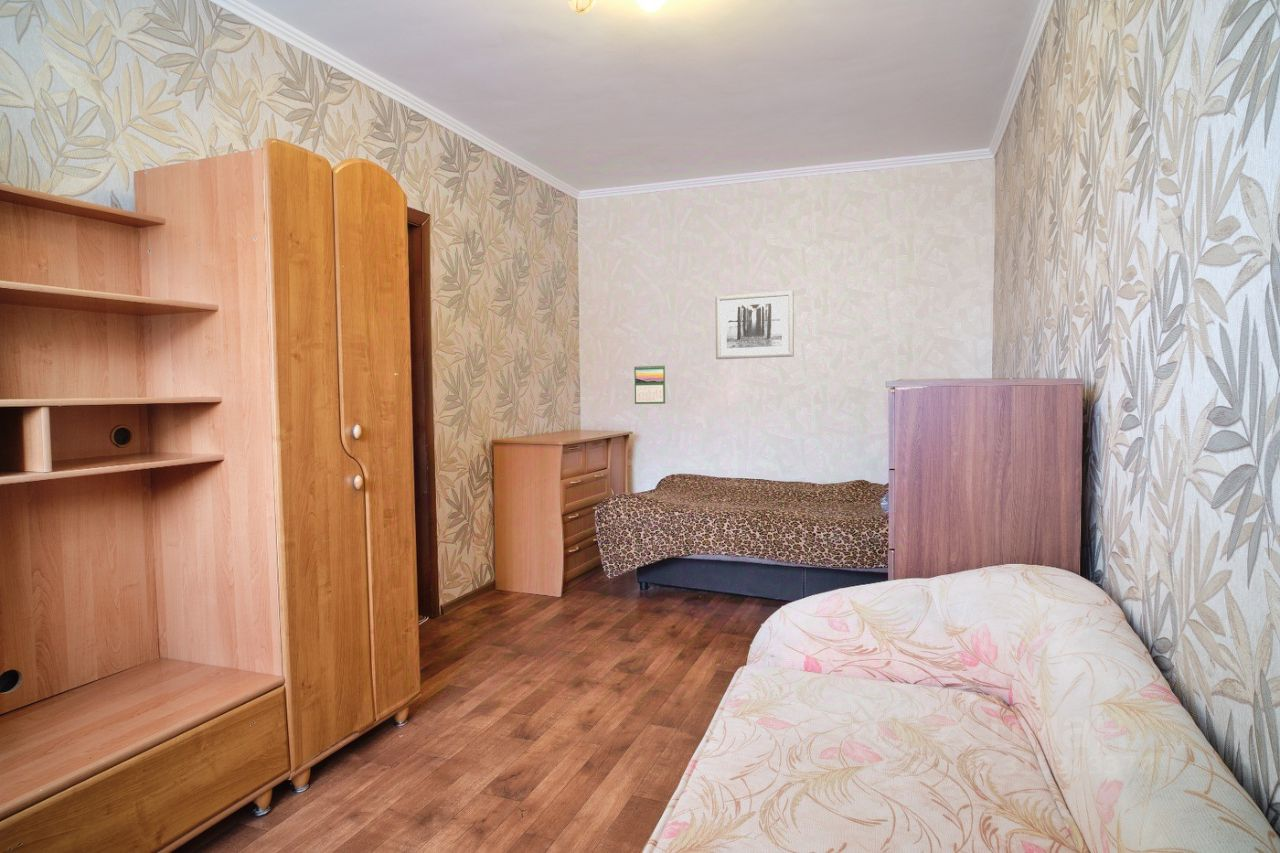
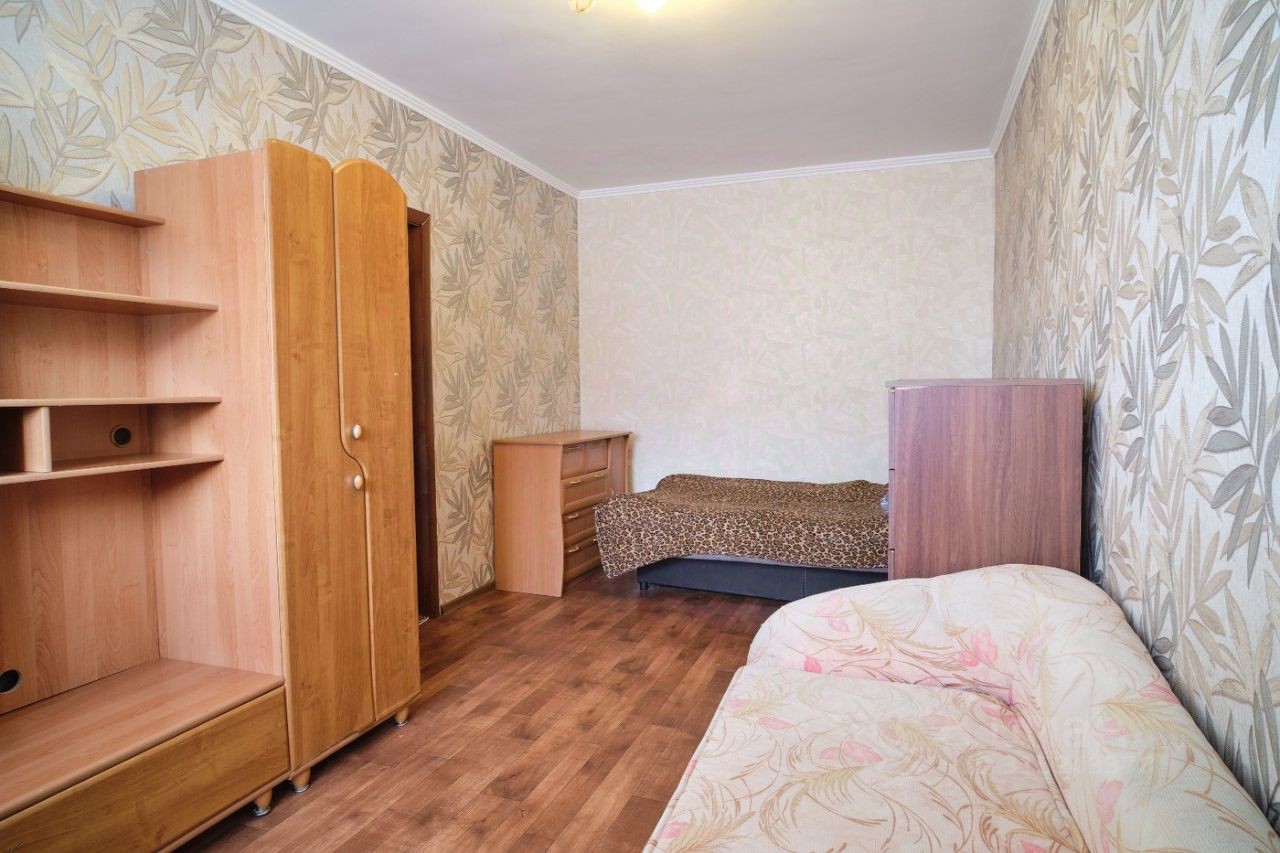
- calendar (649, 384)
- wall art (753, 325)
